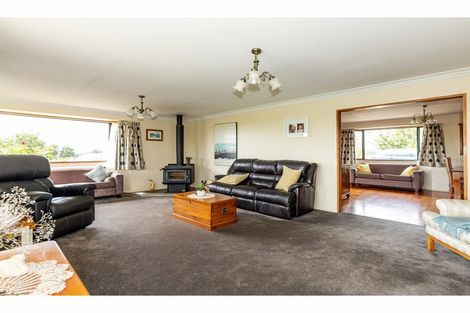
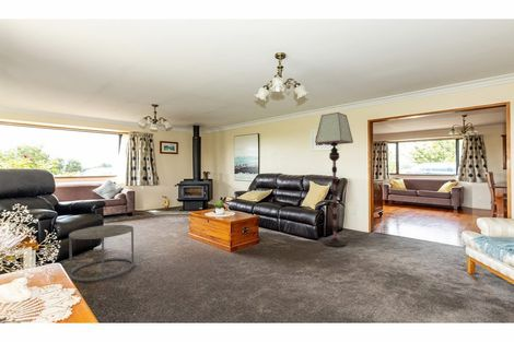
+ side table (103, 249)
+ floor lamp (334, 178)
